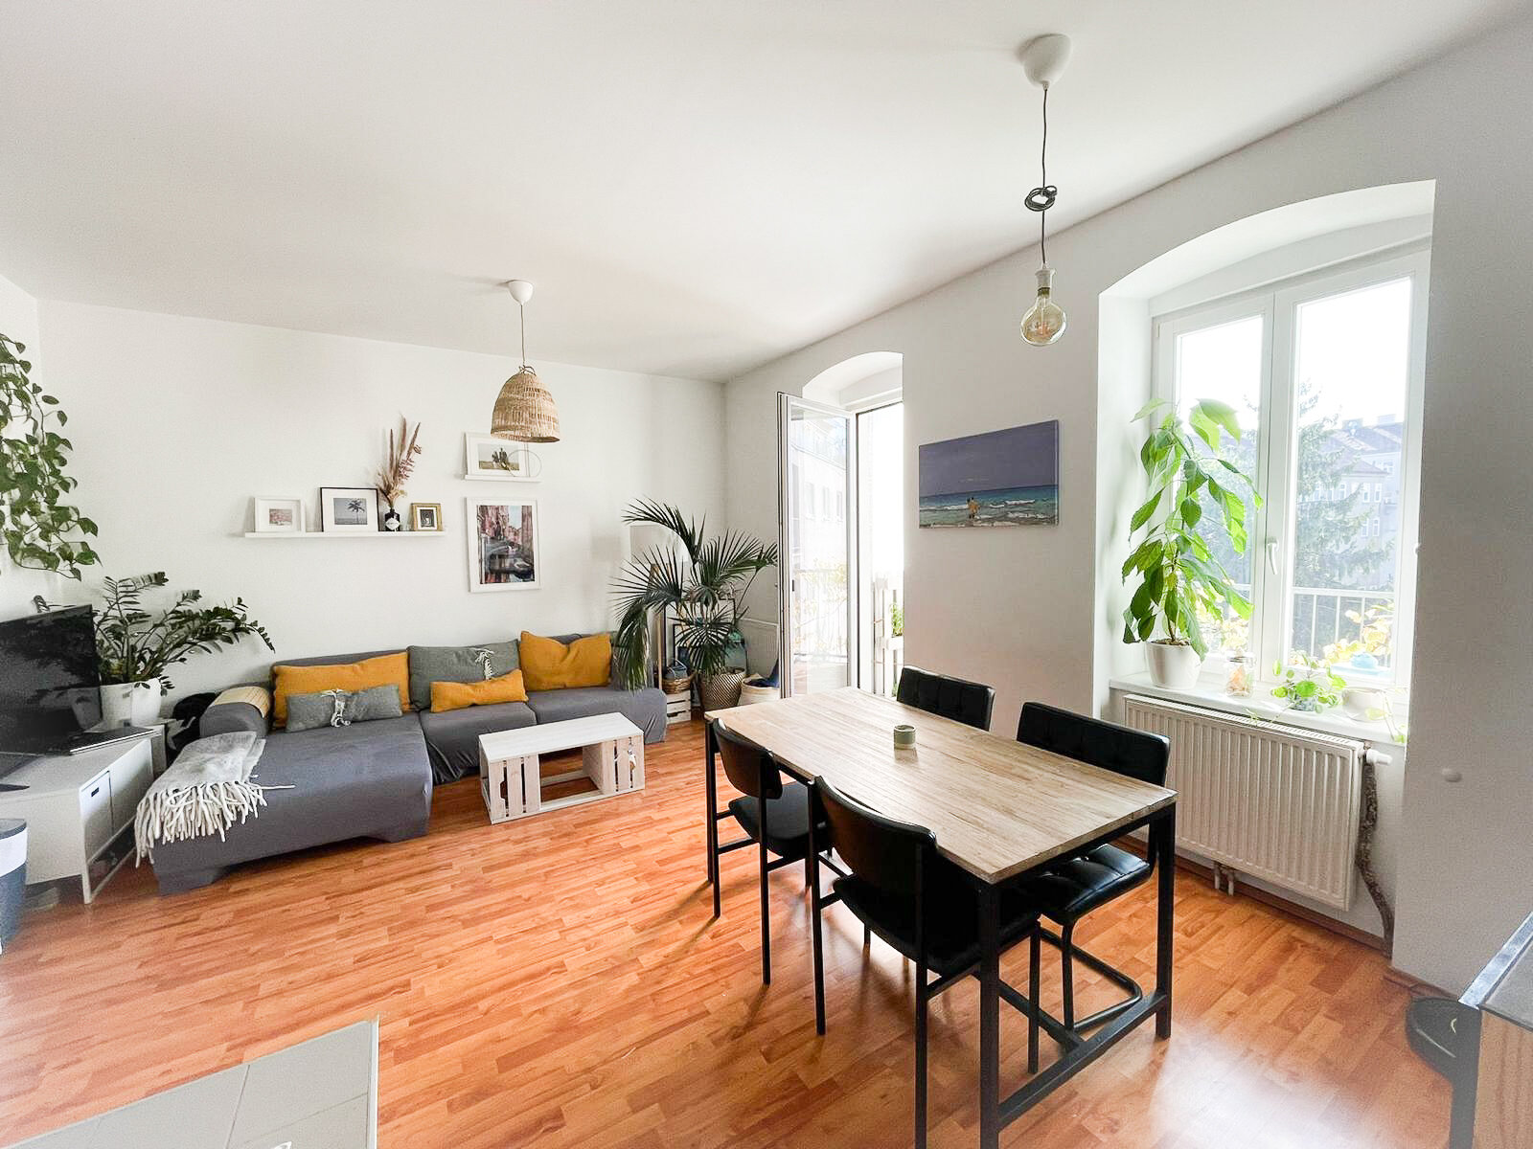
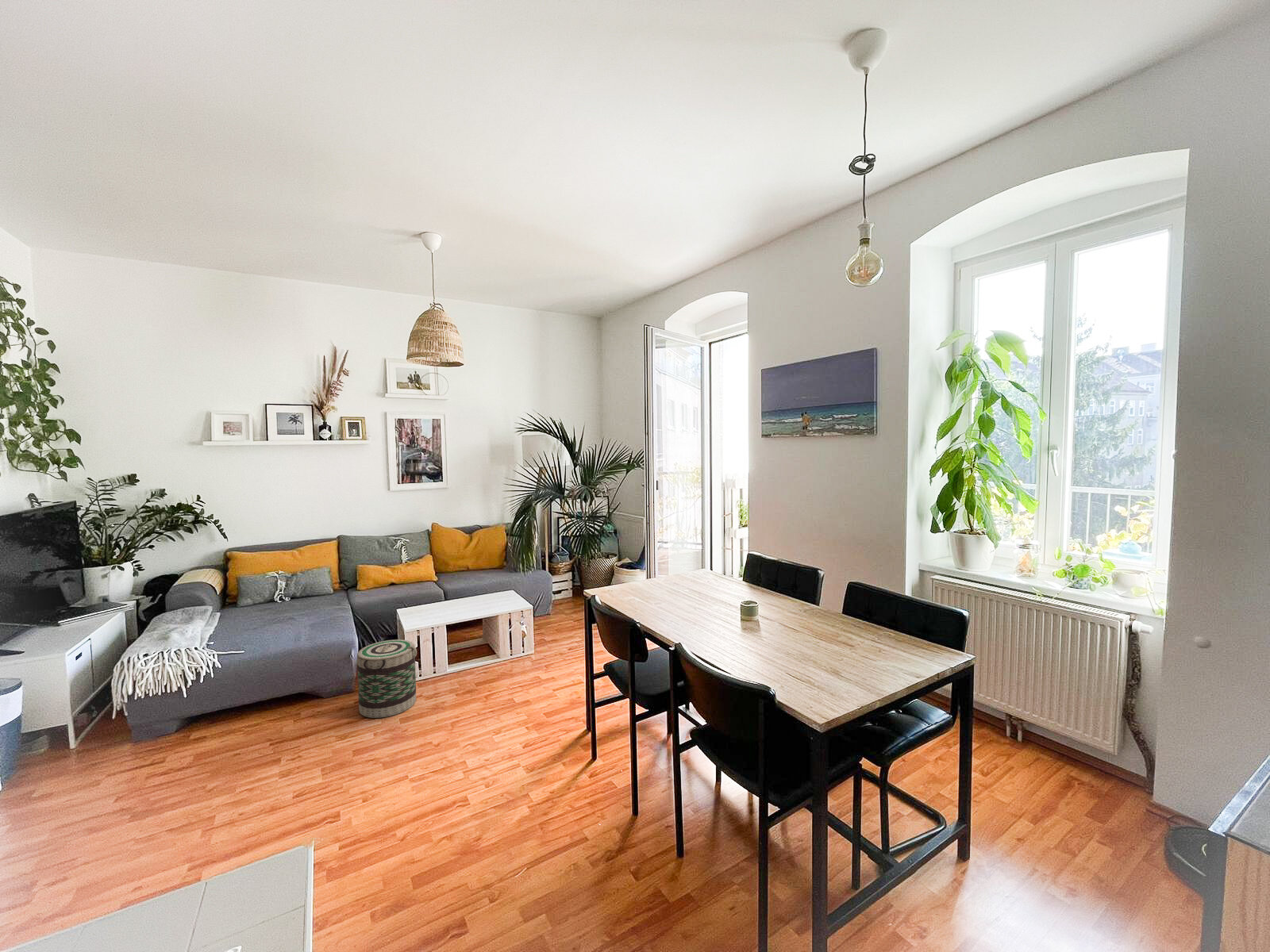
+ basket (389, 675)
